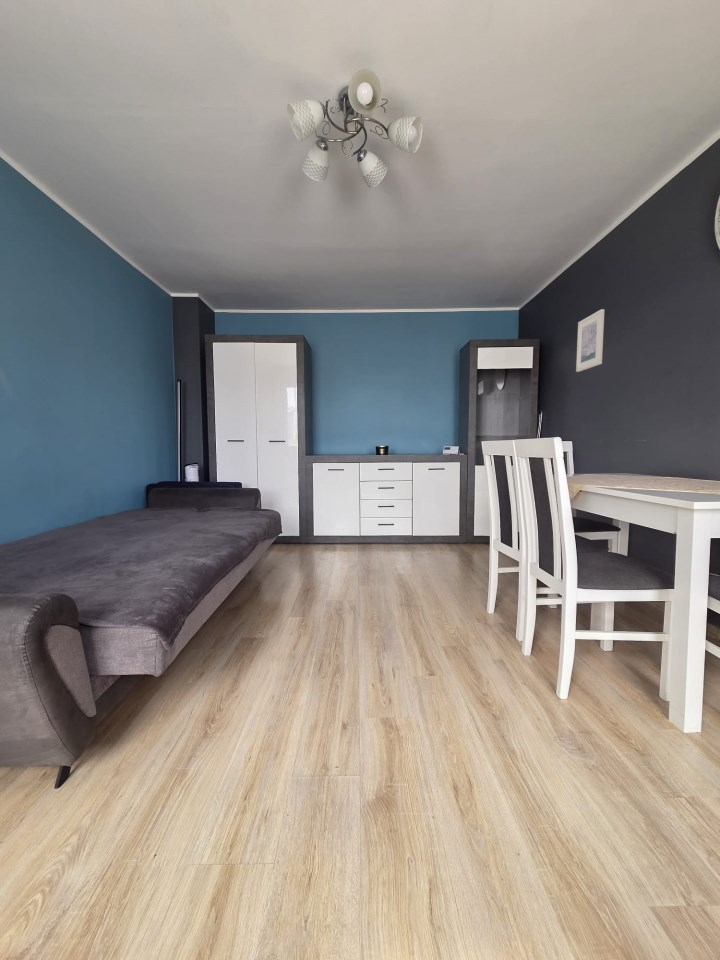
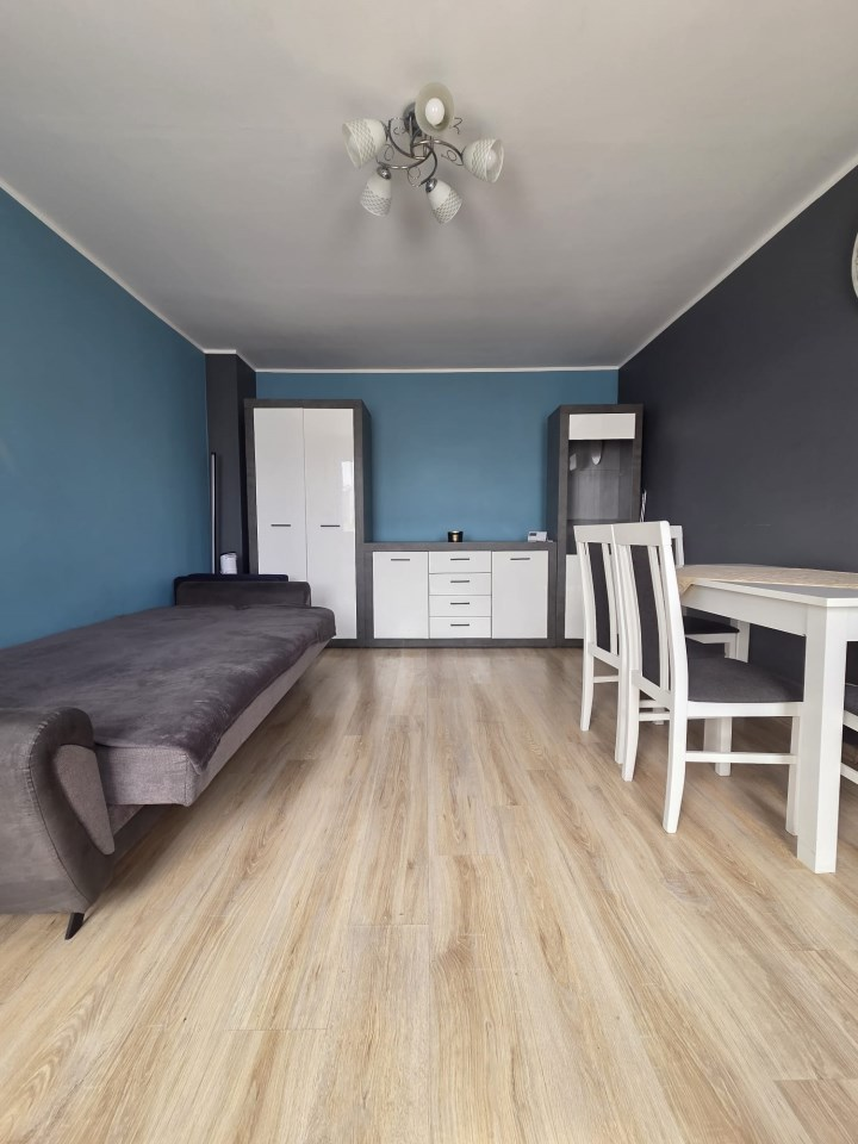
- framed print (589, 342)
